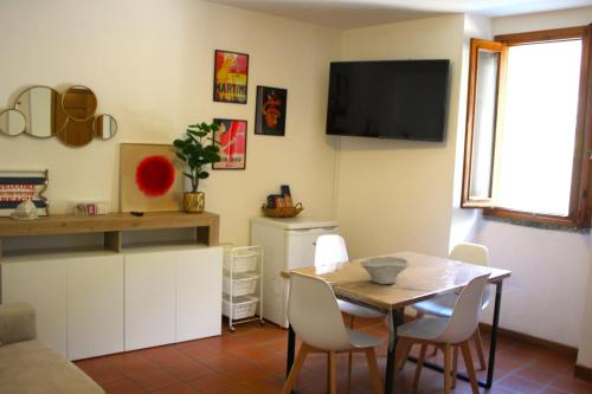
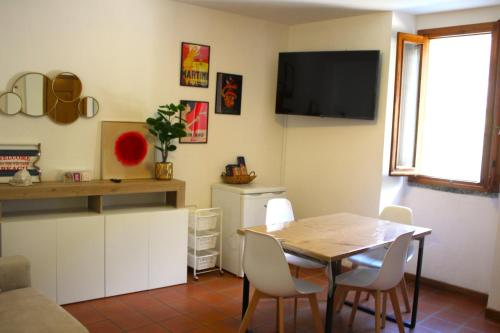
- bowl (384, 270)
